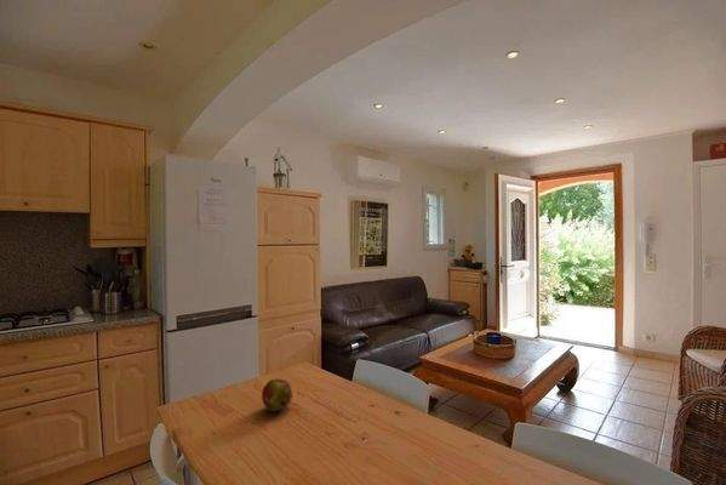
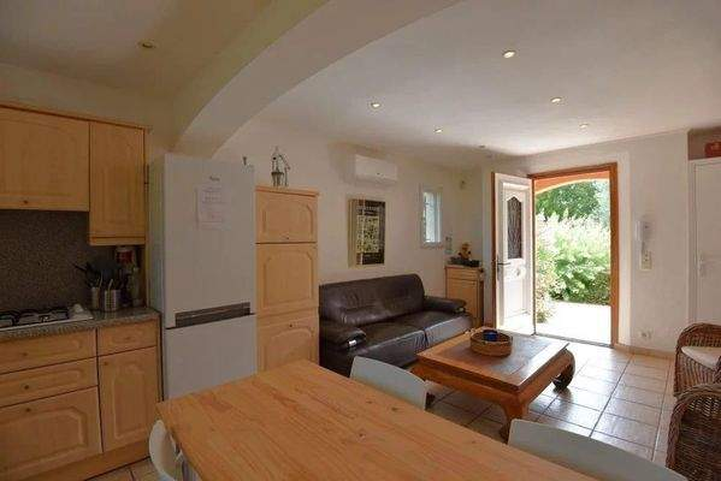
- fruit (278, 394)
